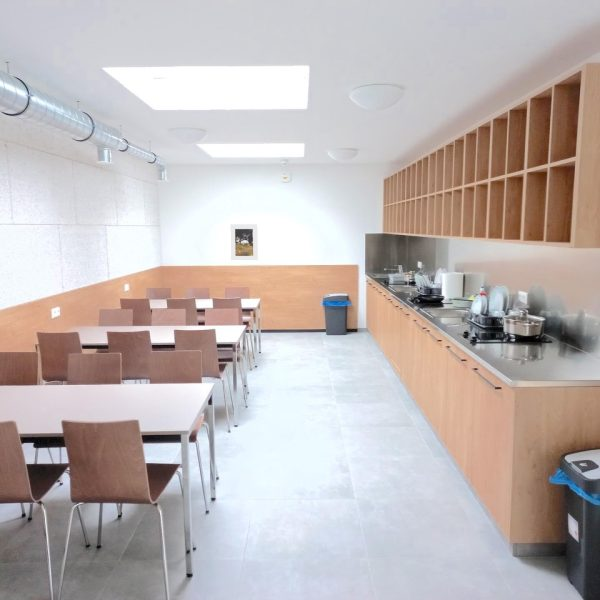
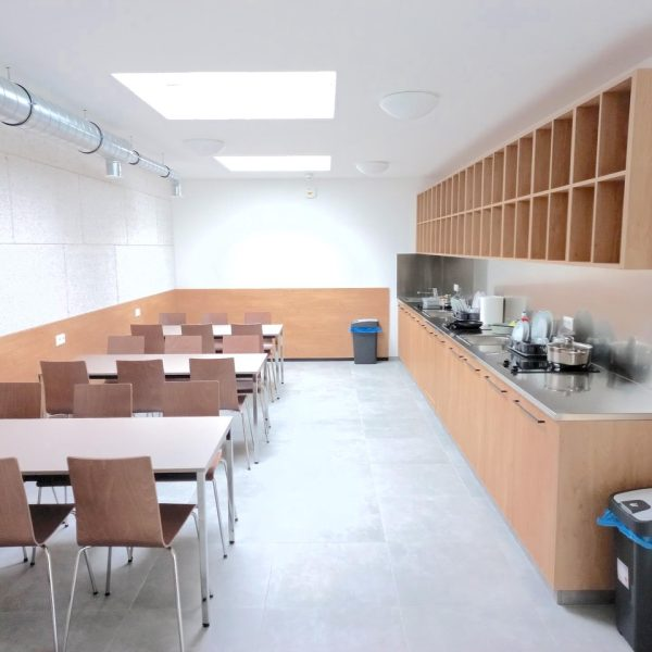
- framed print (244, 242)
